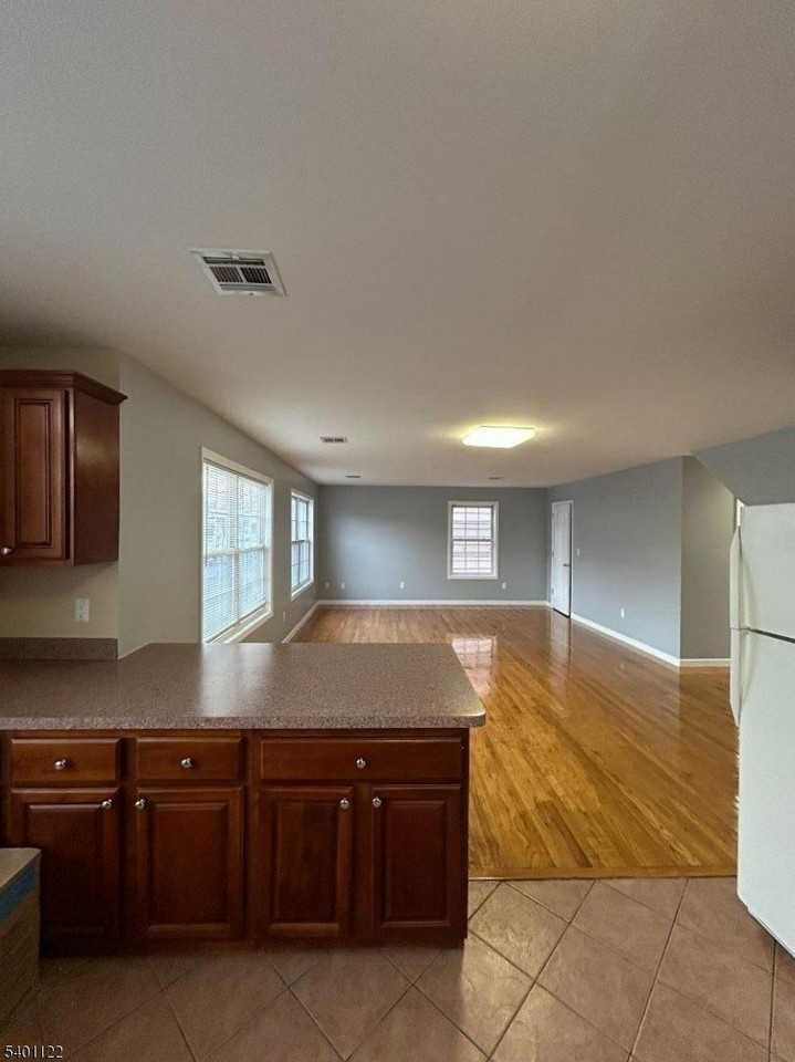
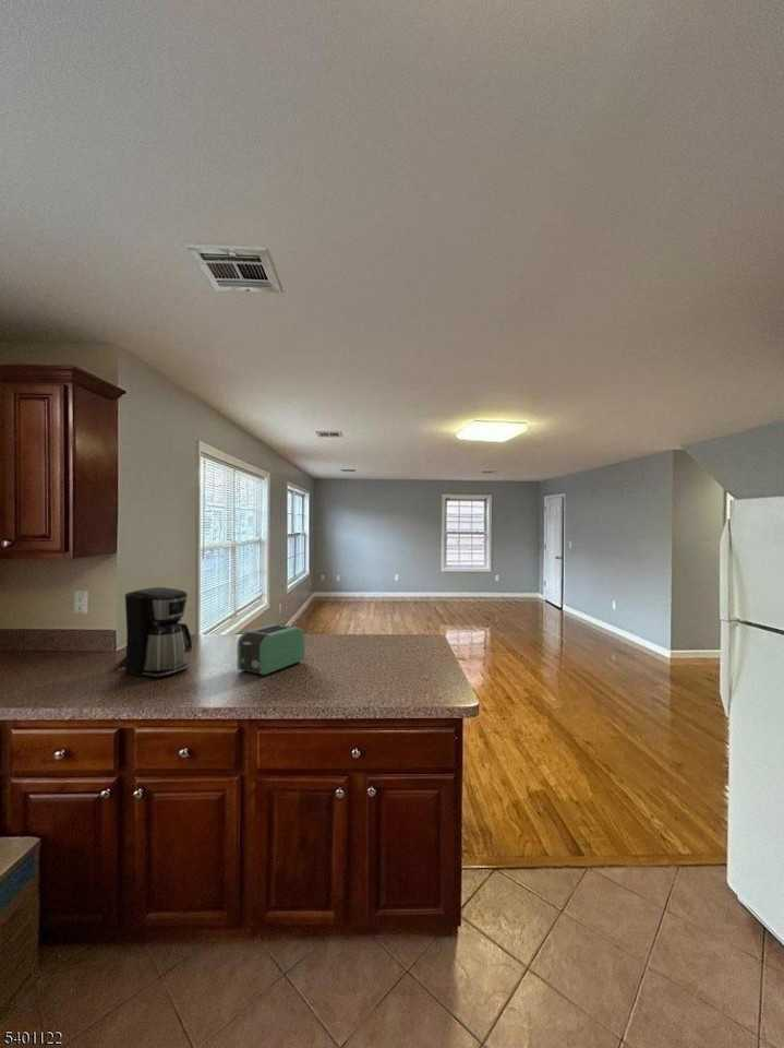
+ toaster (272, 647)
+ coffee maker (157, 628)
